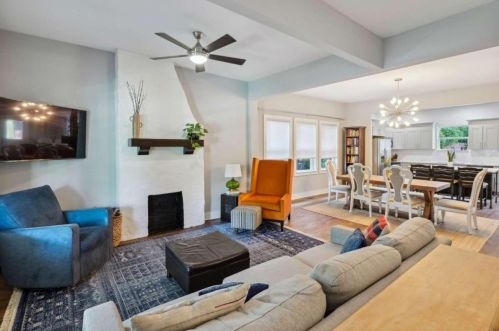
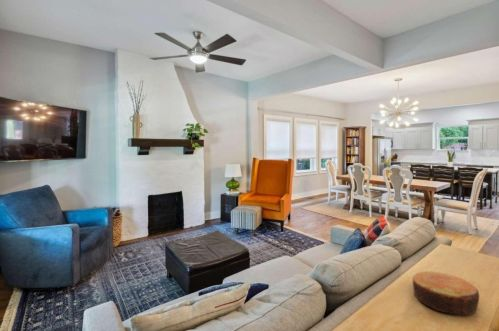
+ bowl (443, 289)
